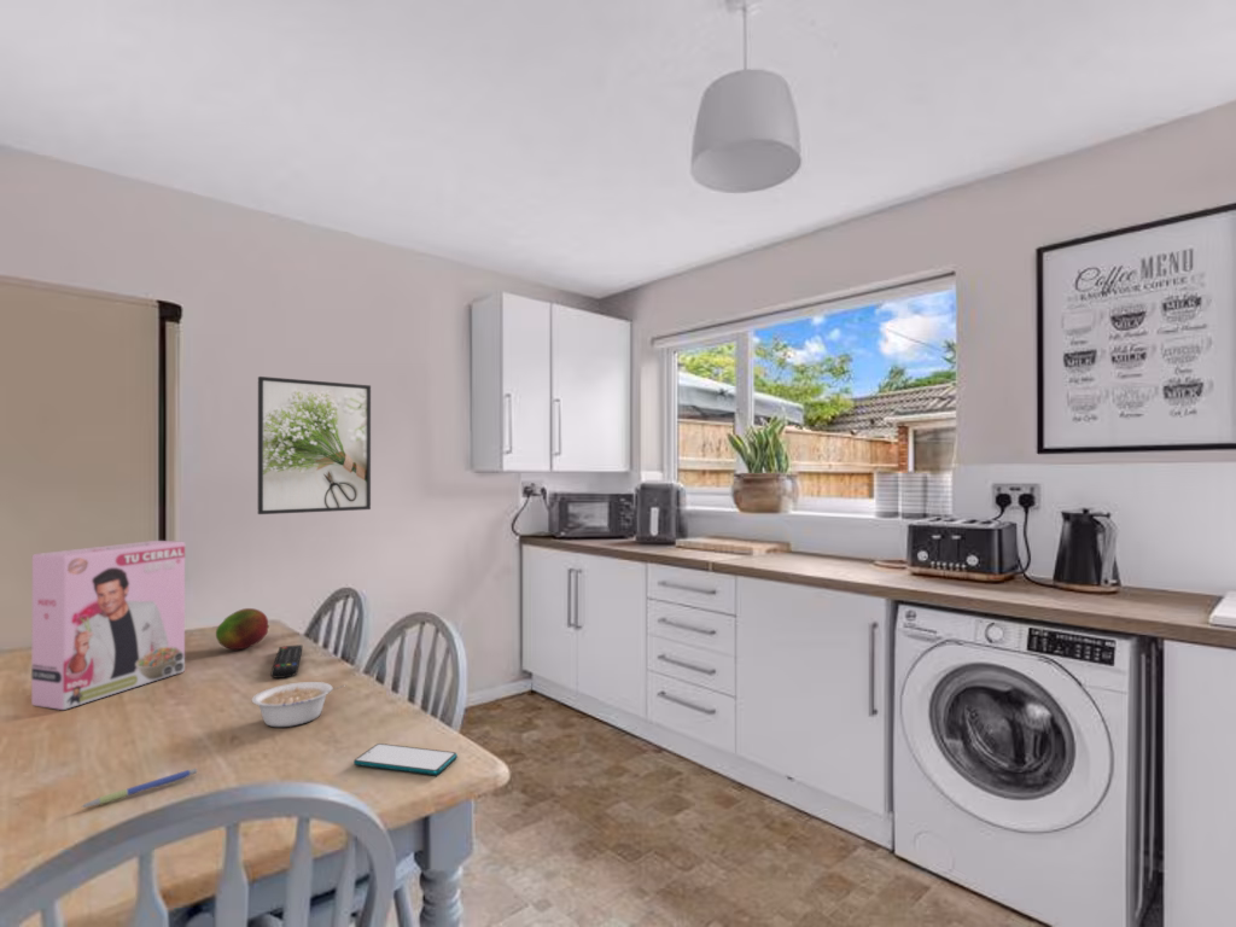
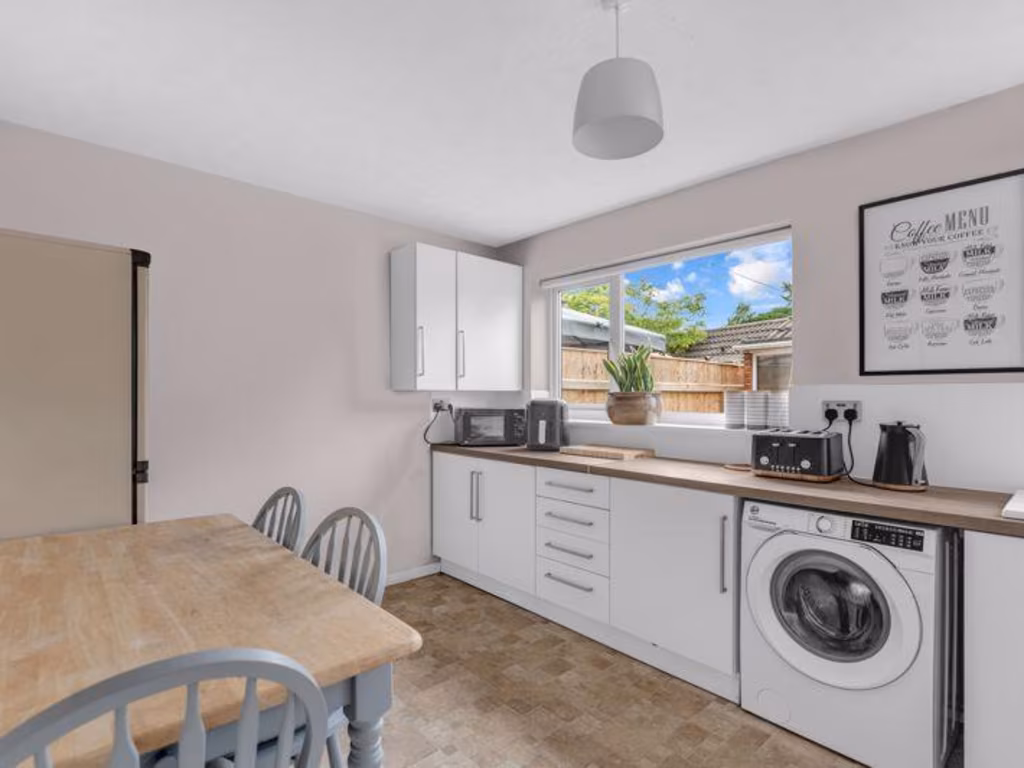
- legume (296, 701)
- cereal box (113, 617)
- remote control (287, 660)
- pen (141, 787)
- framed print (316, 445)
- fruit (243, 629)
- smartphone (406, 758)
